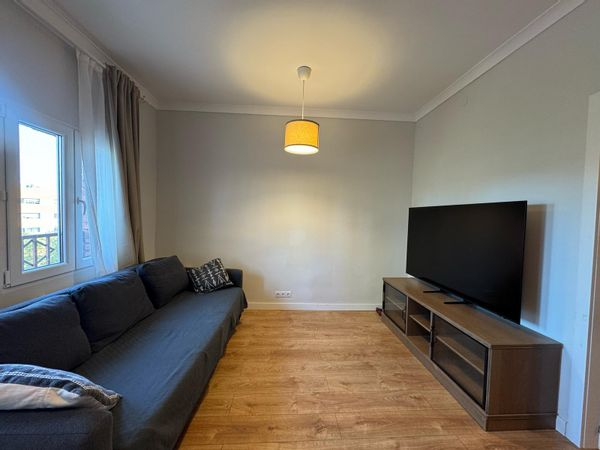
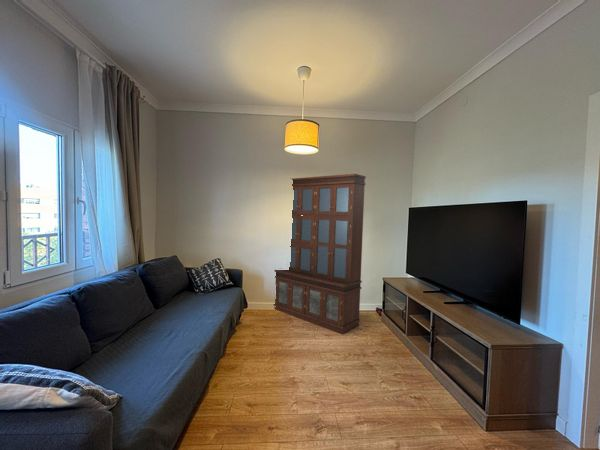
+ bookcase (316, 247)
